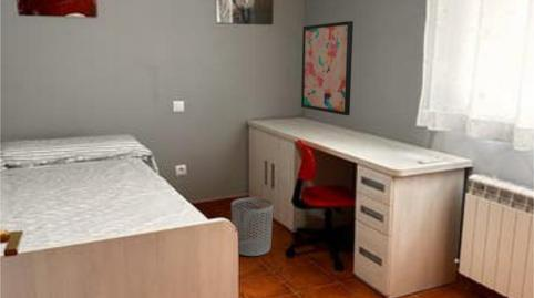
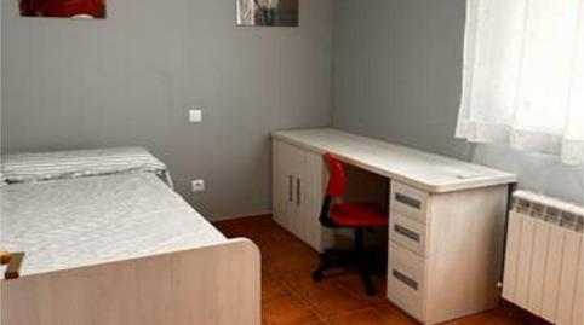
- waste bin (251, 226)
- wall art (325, 68)
